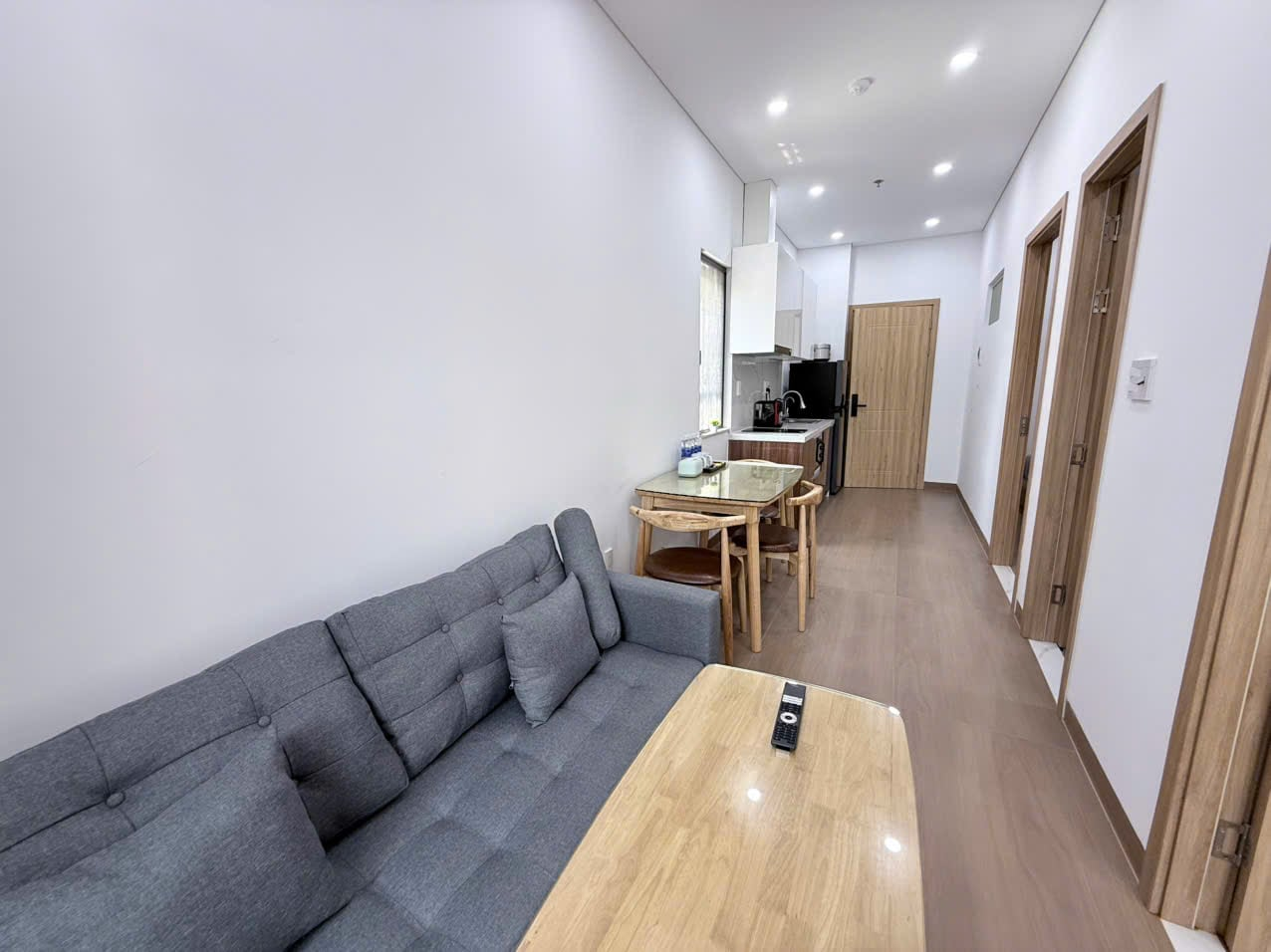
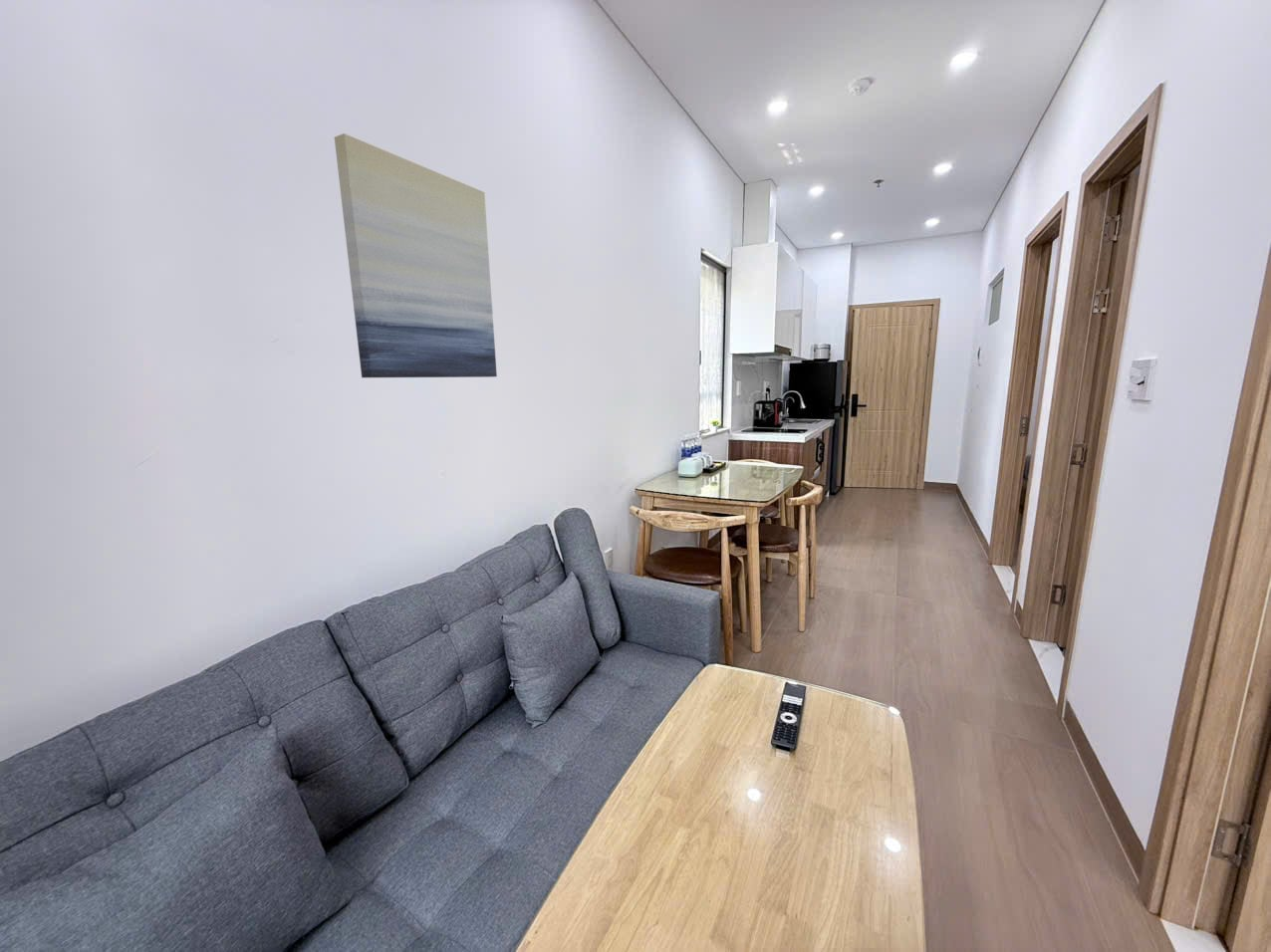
+ wall art (428, 276)
